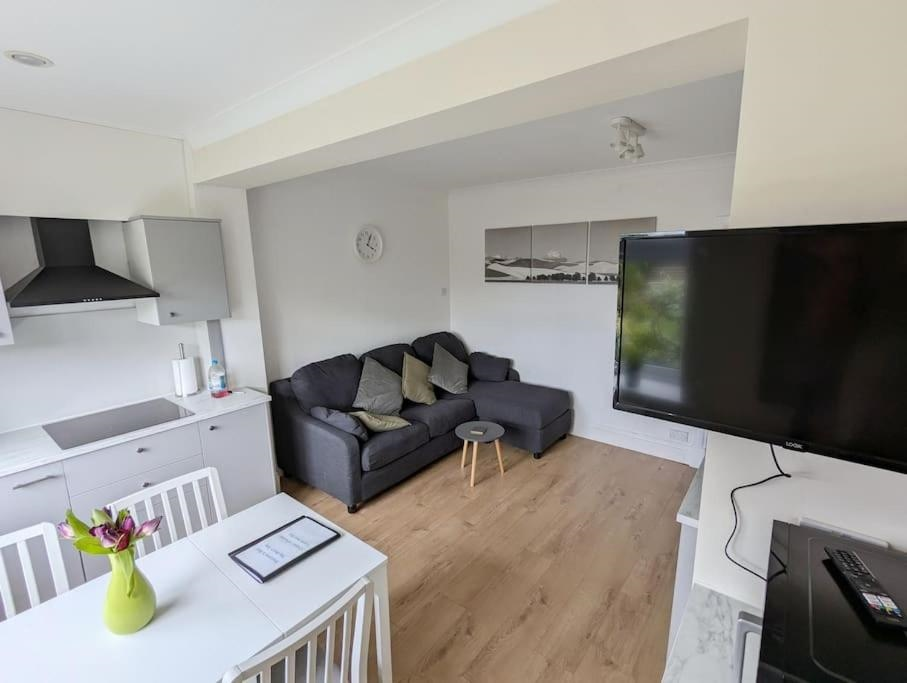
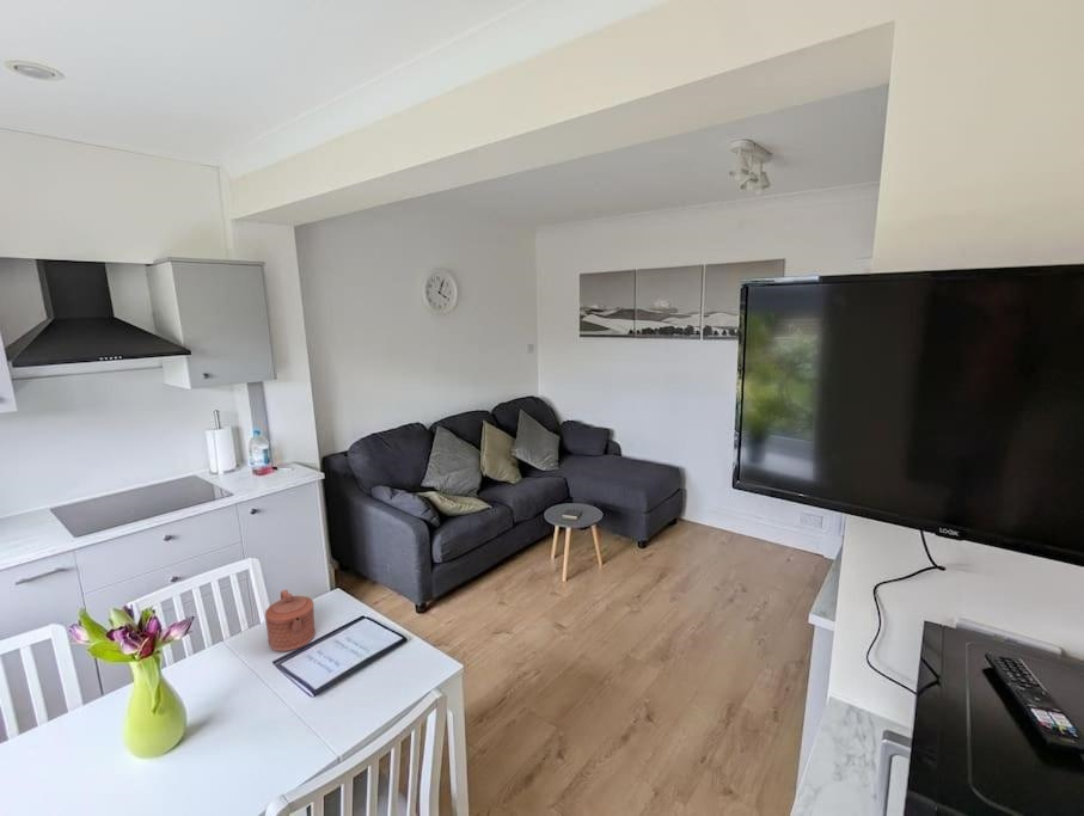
+ teapot (290, 616)
